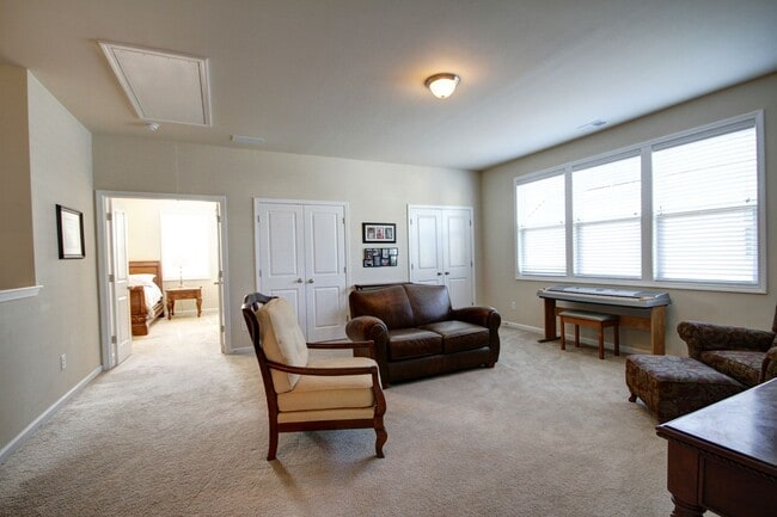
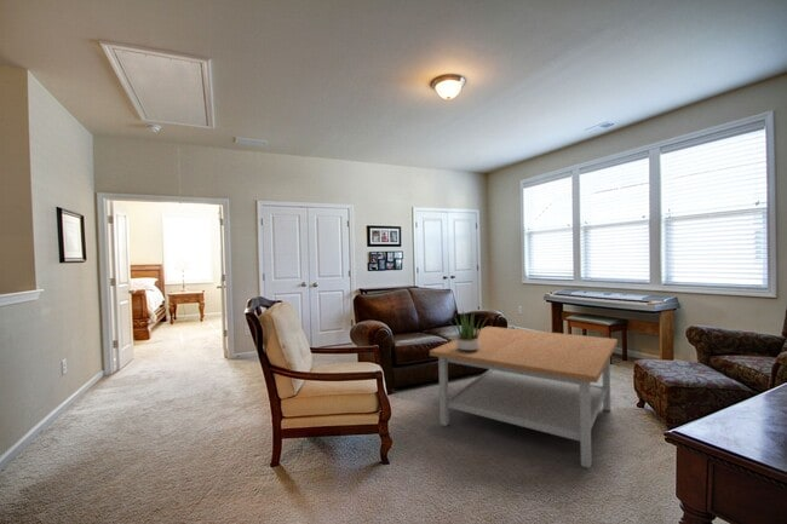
+ potted plant (467, 329)
+ coffee table (527, 380)
